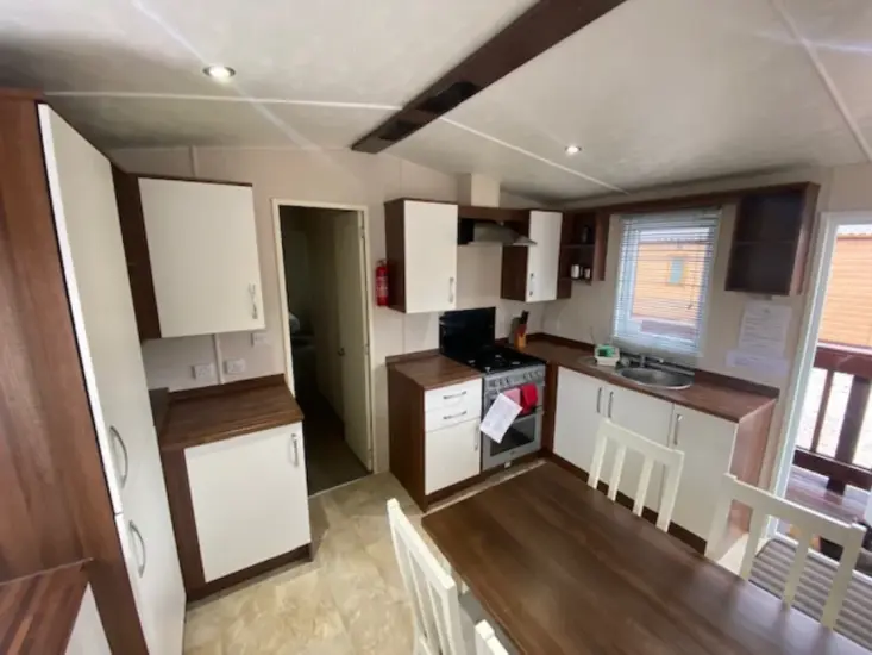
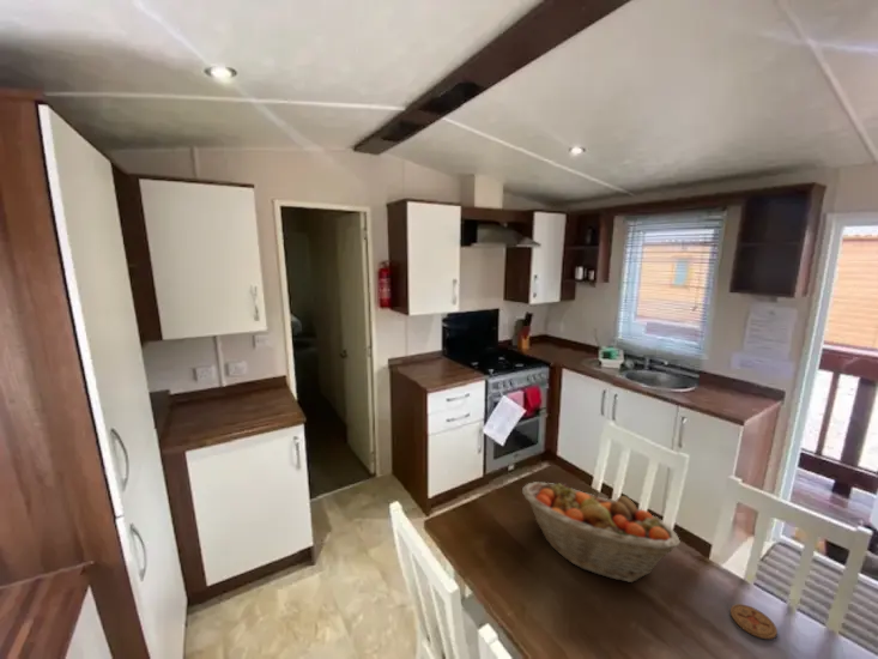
+ fruit basket (593, 520)
+ coaster (752, 621)
